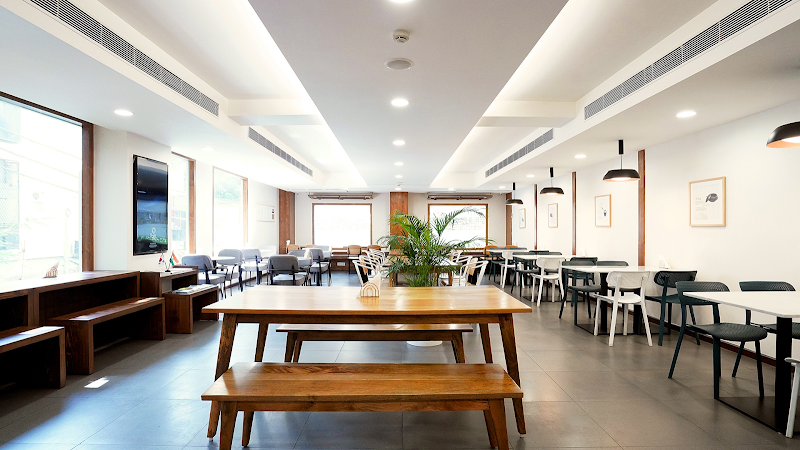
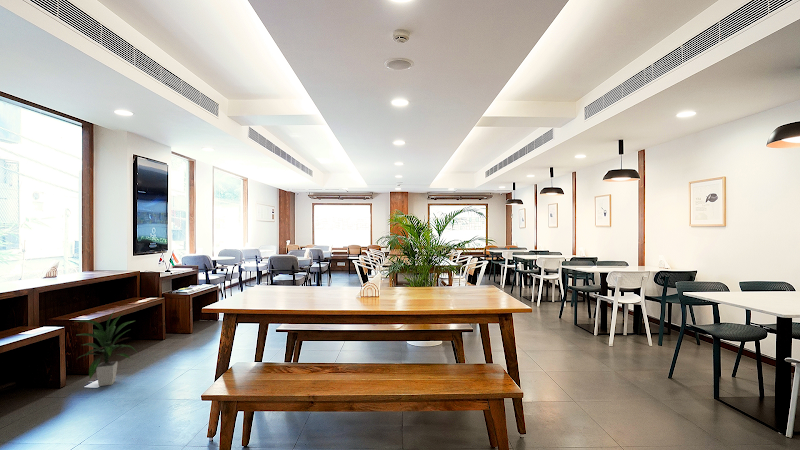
+ indoor plant (104, 348)
